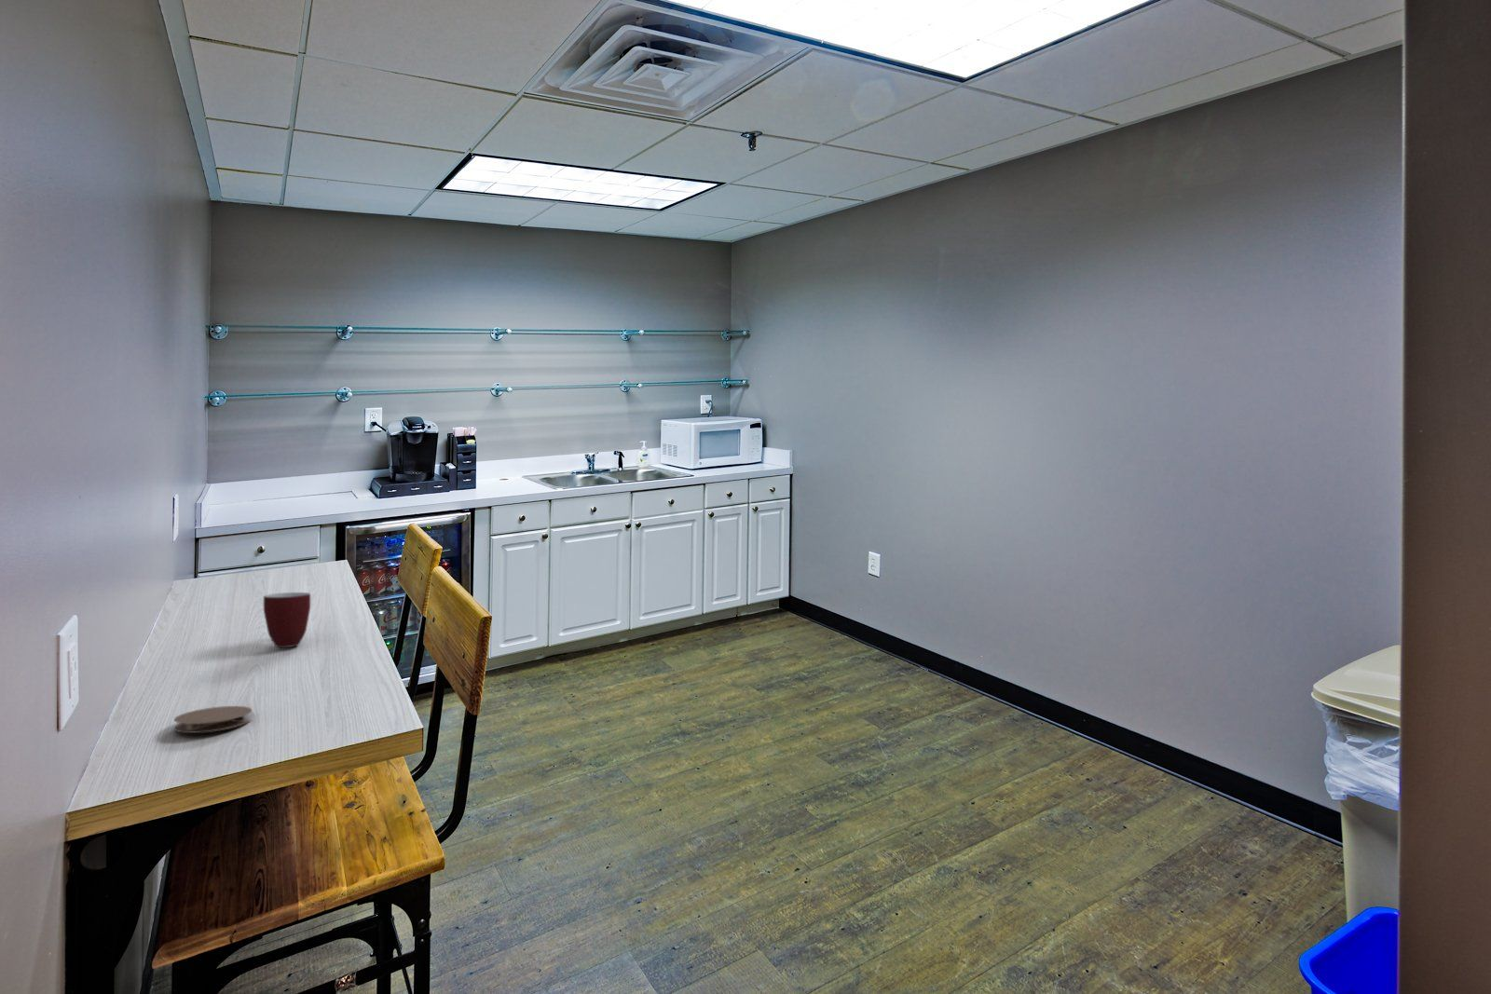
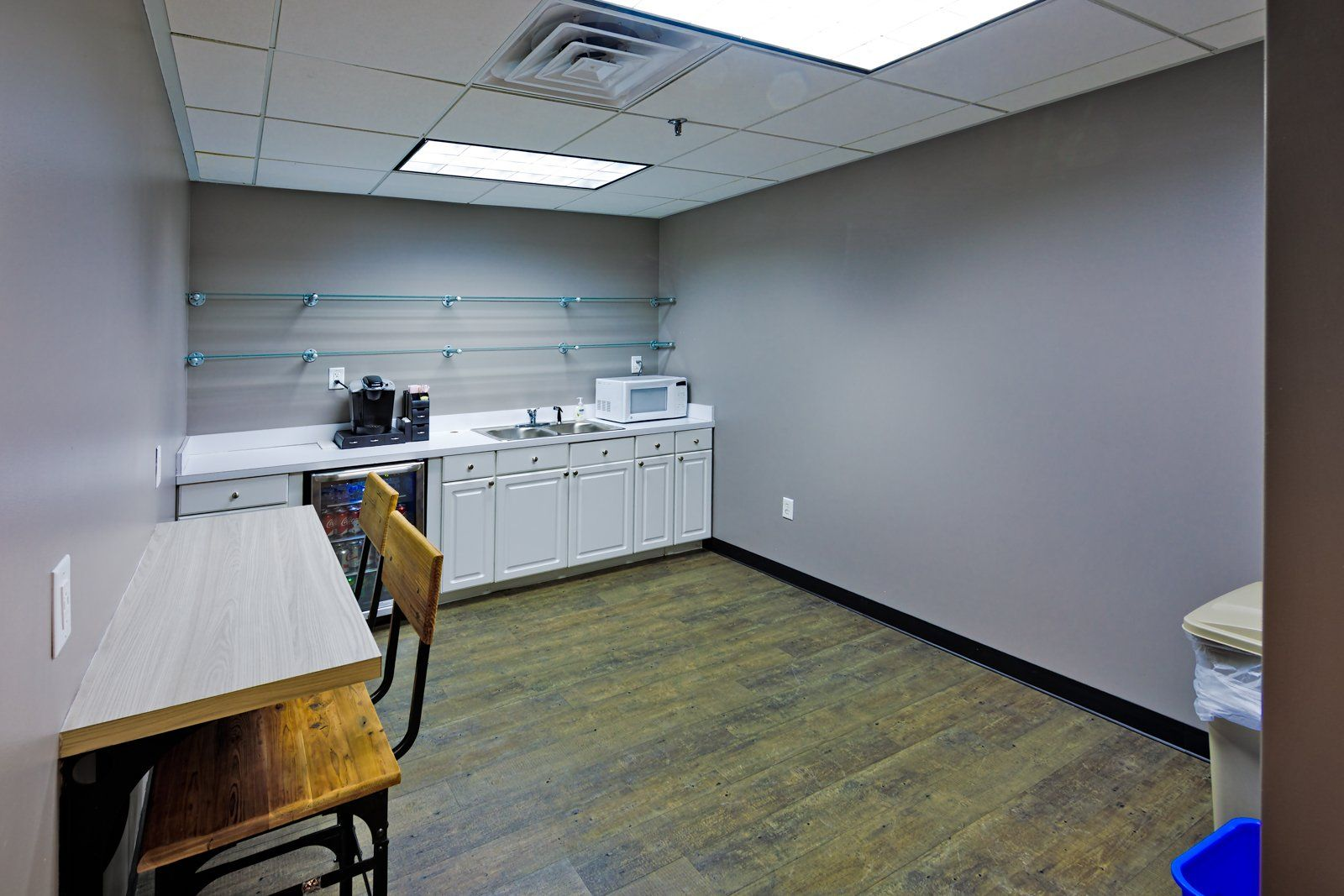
- mug (287, 619)
- coaster (213, 718)
